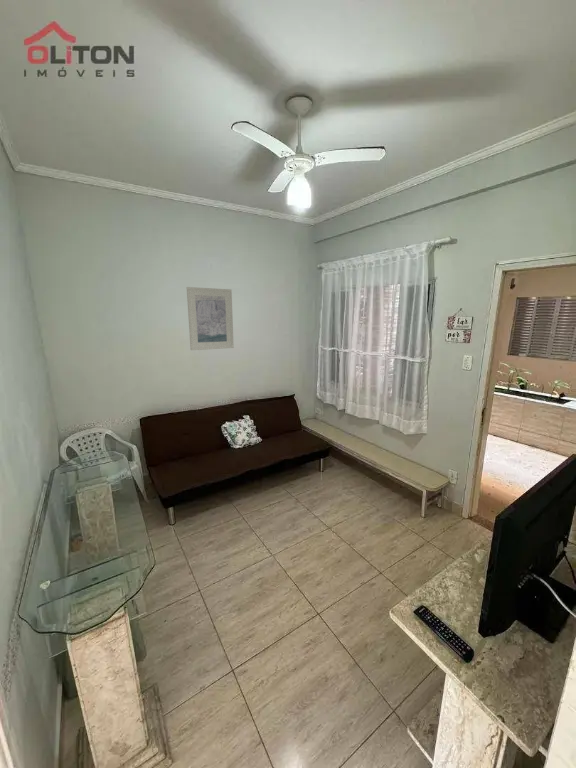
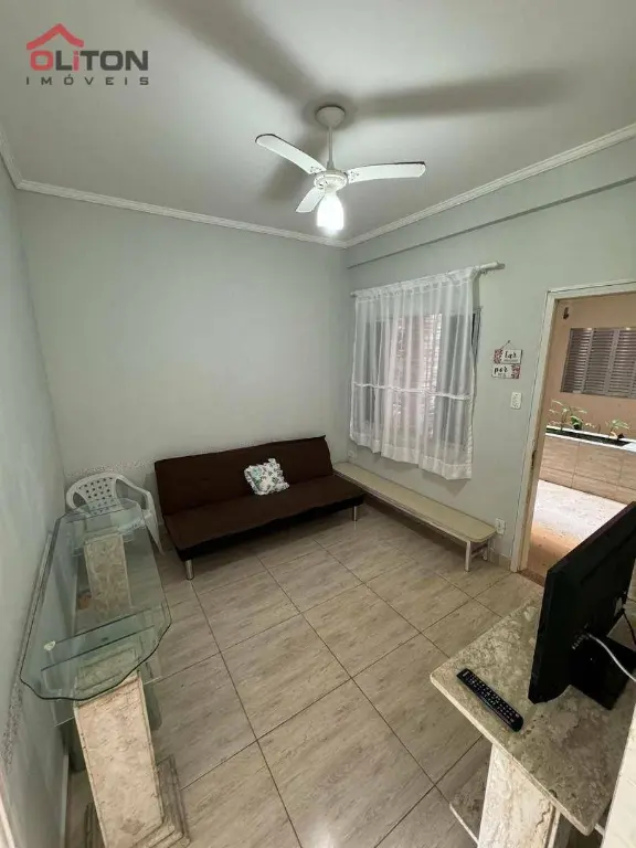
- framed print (211, 319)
